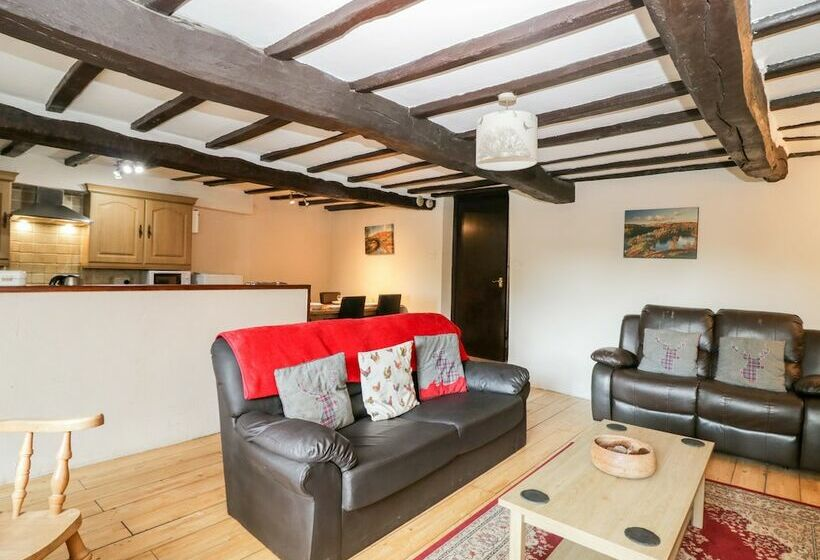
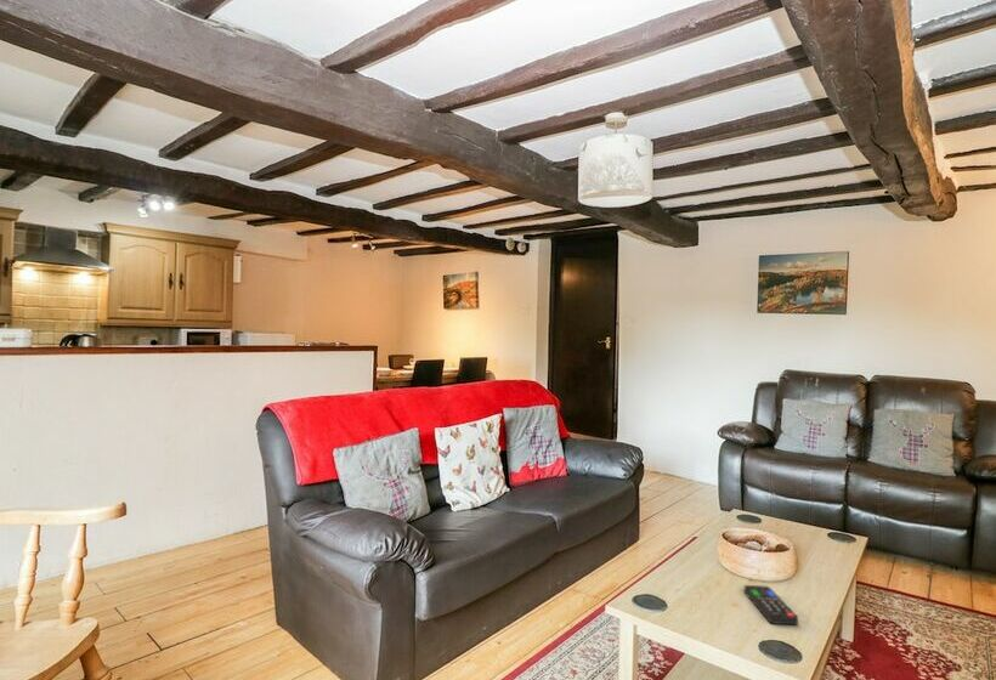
+ remote control (769, 602)
